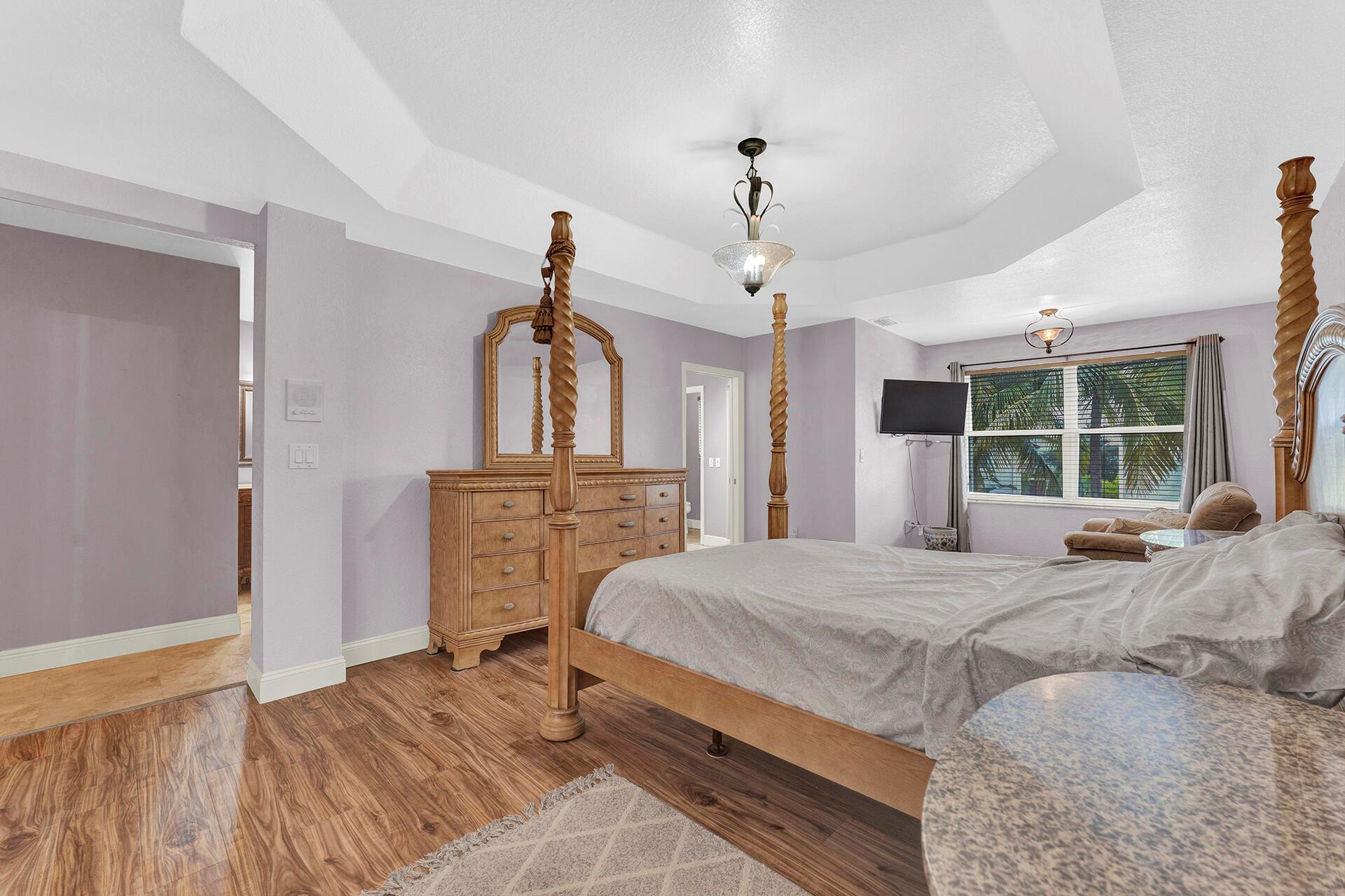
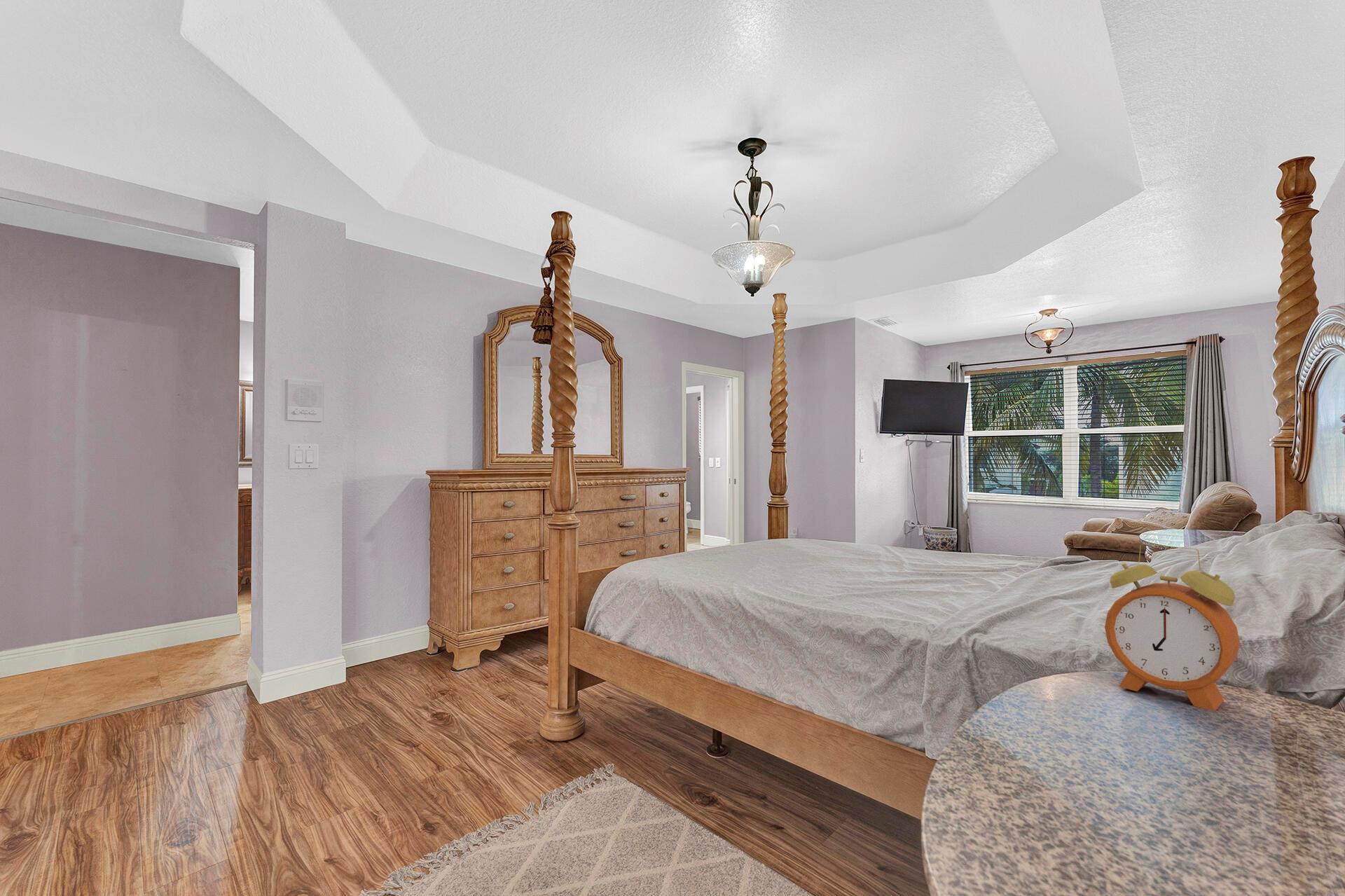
+ alarm clock (1168, 619)
